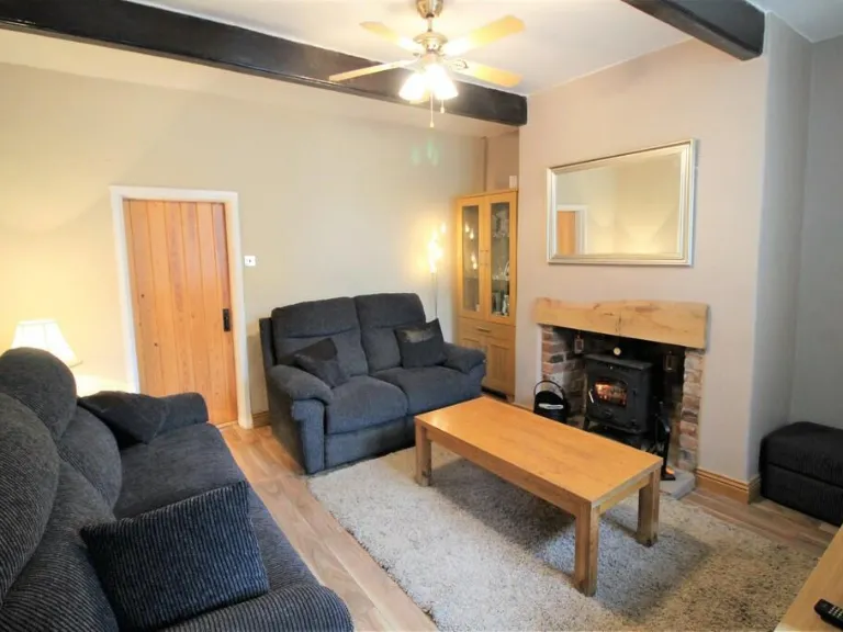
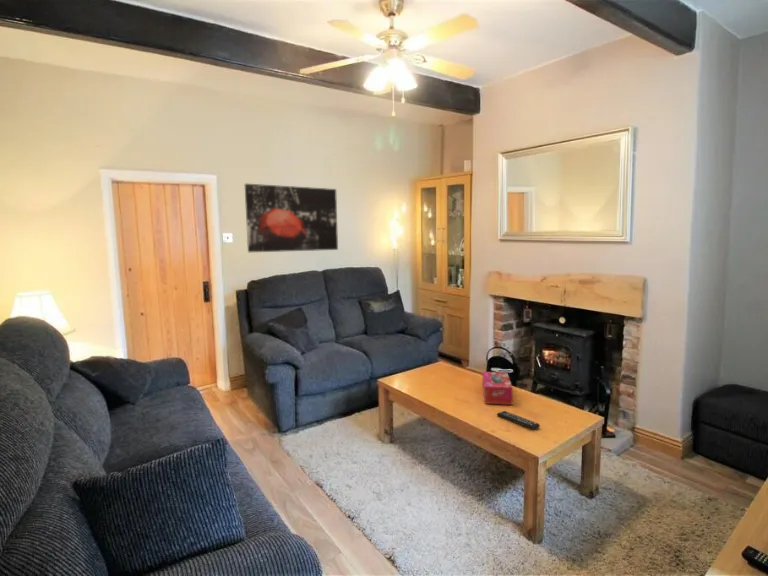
+ wall art (294, 219)
+ tissue box (496, 387)
+ remote control (517, 419)
